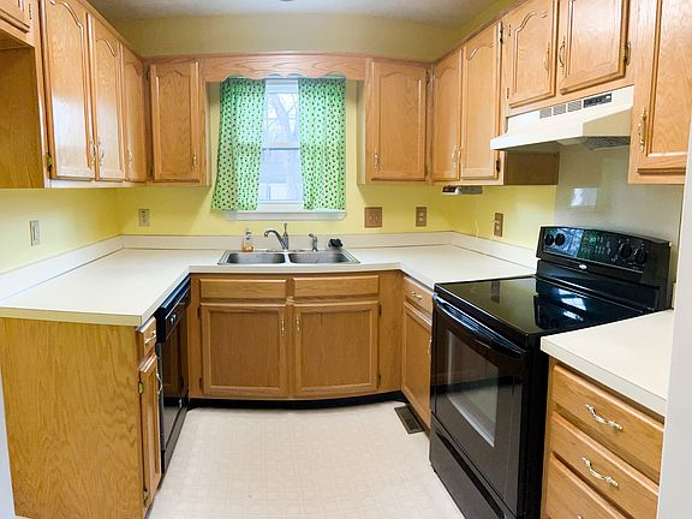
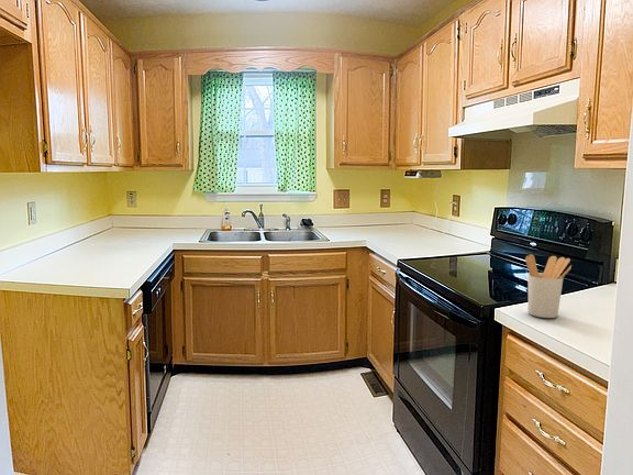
+ utensil holder (548, 284)
